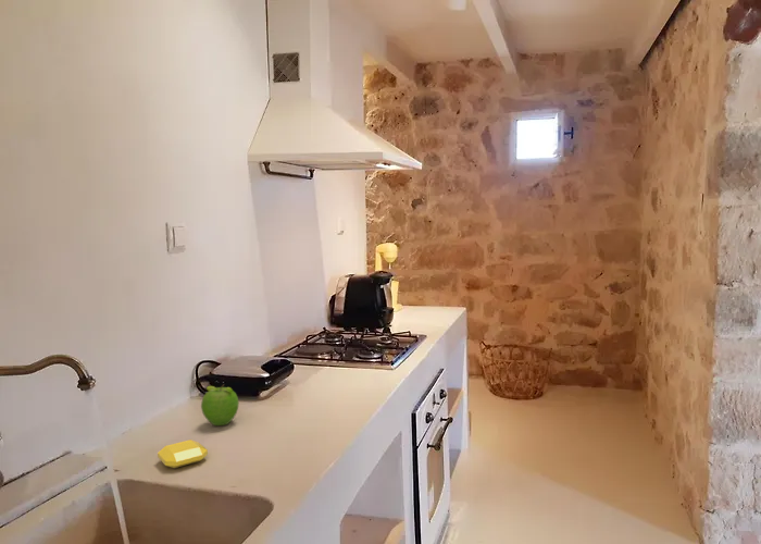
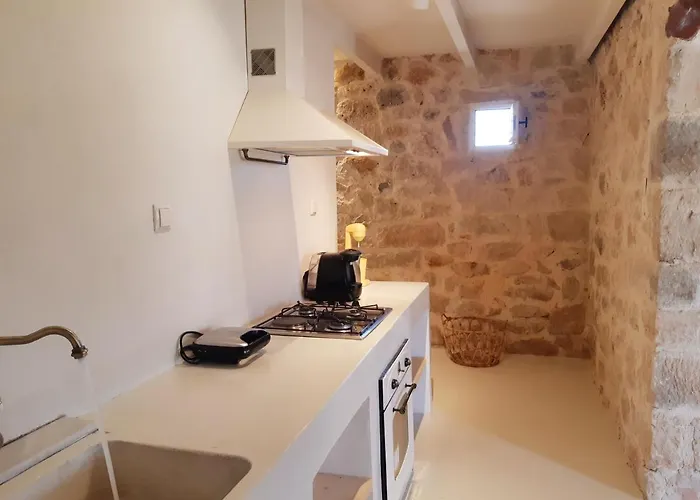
- fruit (220, 404)
- soap bar (183, 453)
